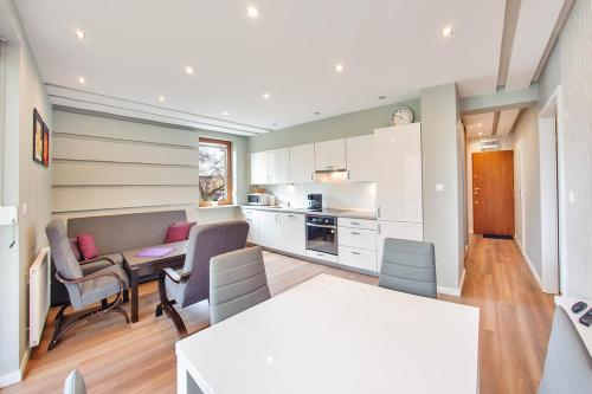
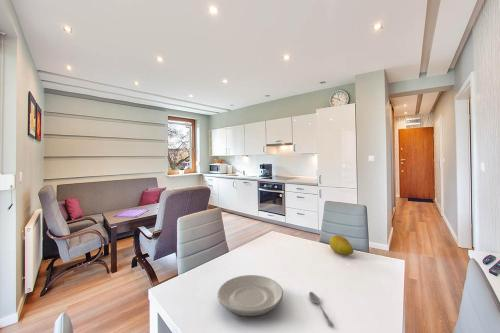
+ plate (250, 295)
+ spoon (320, 307)
+ fruit (341, 245)
